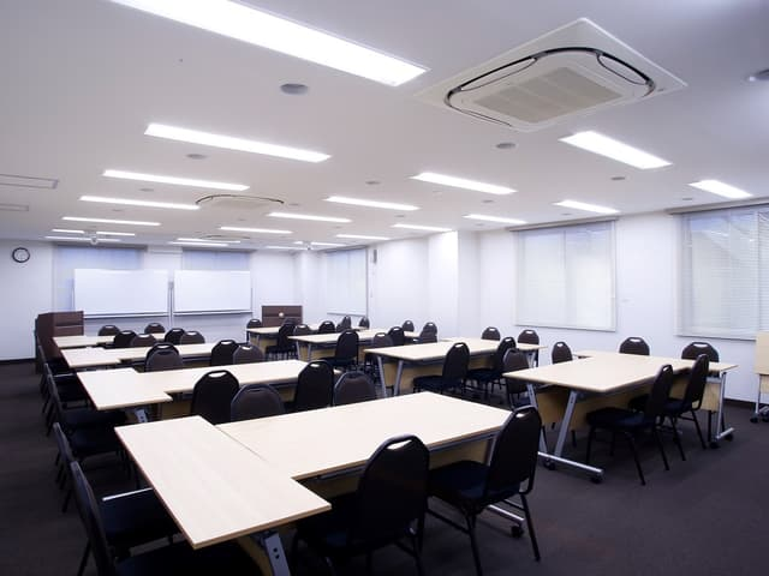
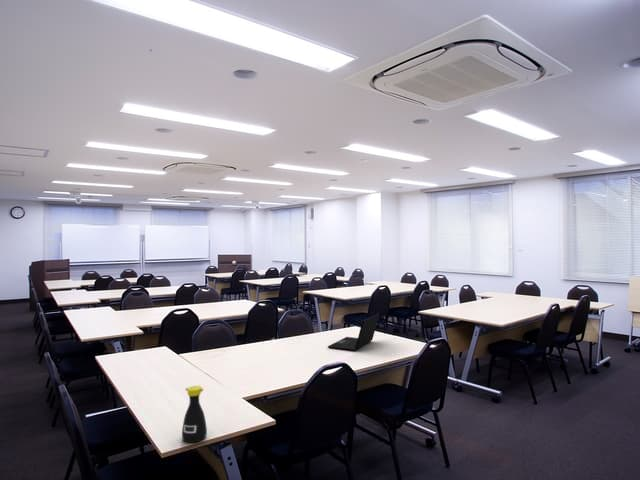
+ laptop (359, 332)
+ bottle (194, 412)
